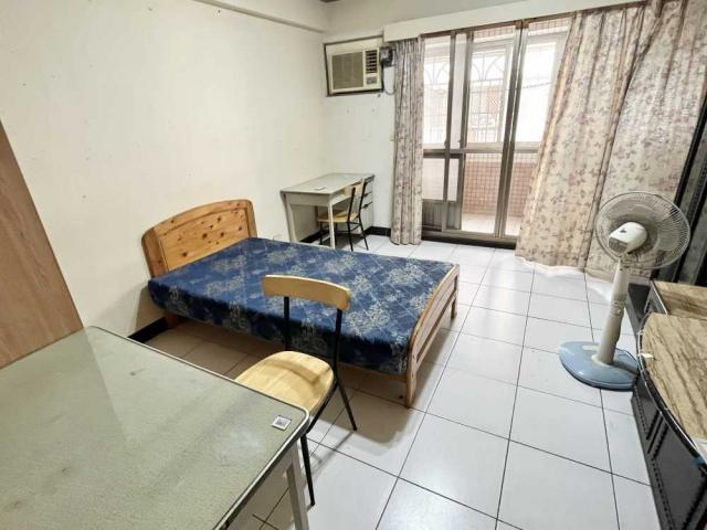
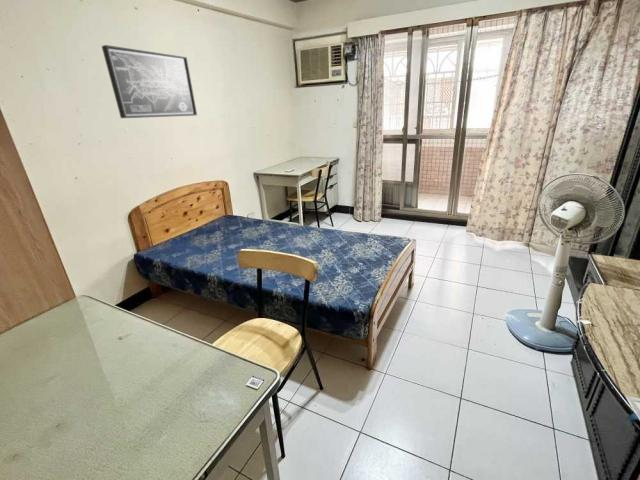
+ wall art (156, 85)
